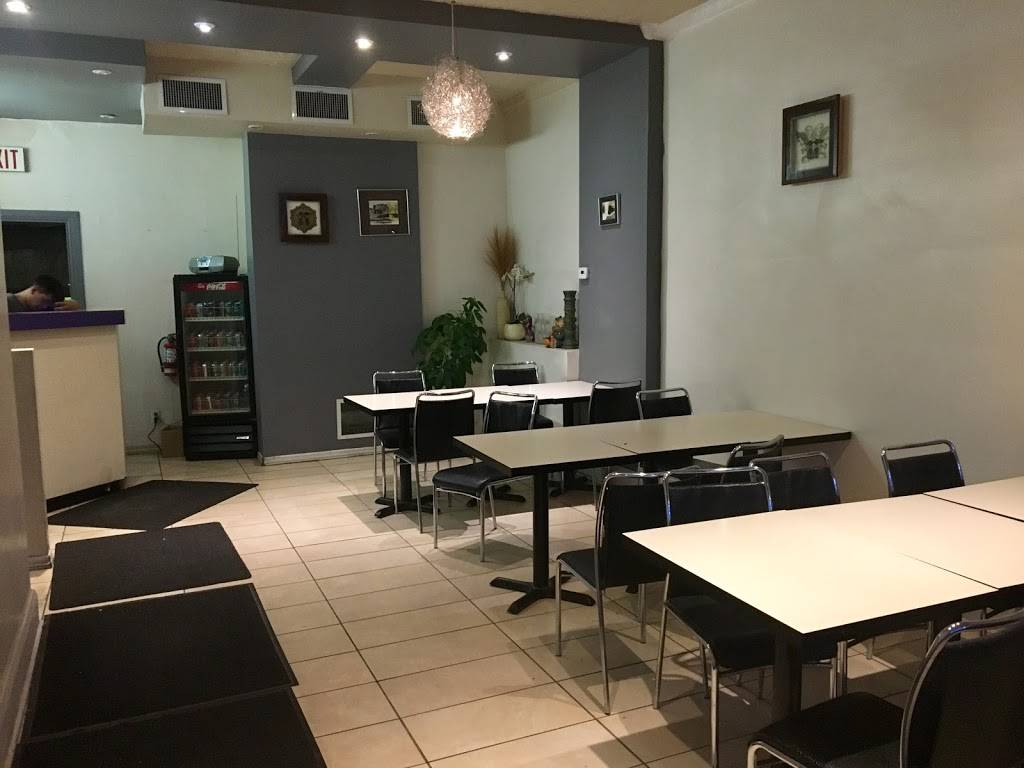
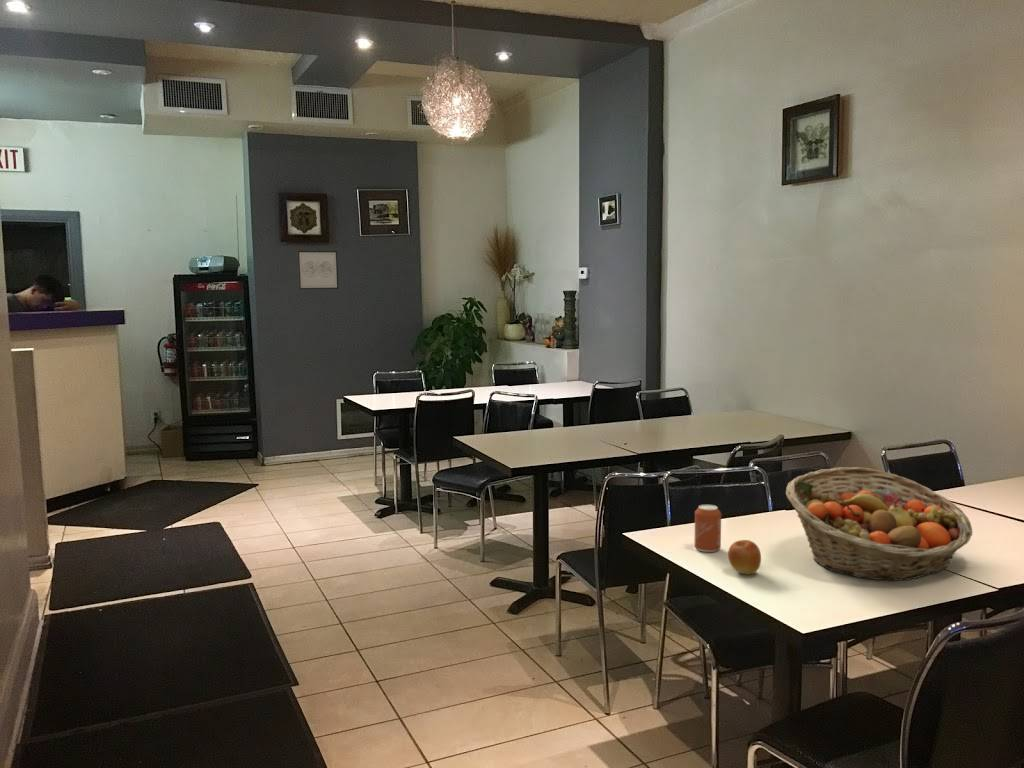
+ apple (744, 556)
+ can (707, 527)
+ wall art (318, 270)
+ fruit basket (875, 521)
